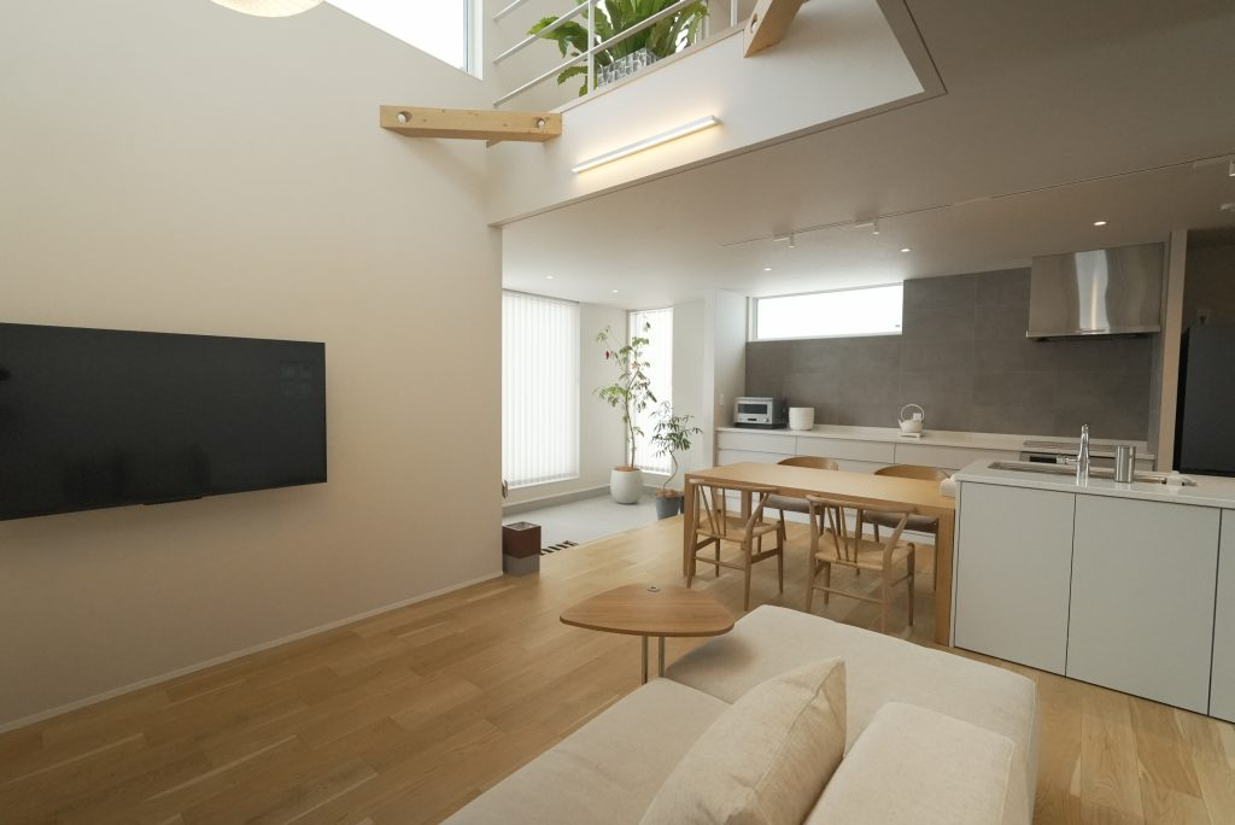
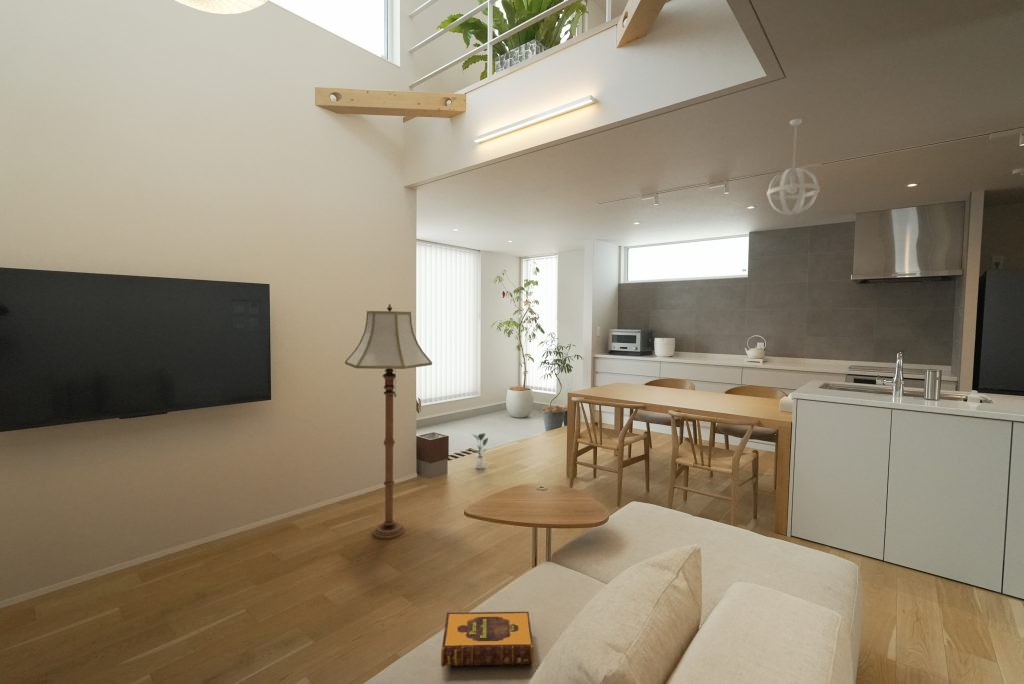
+ potted plant (480, 449)
+ floor lamp (388, 419)
+ pendant light (793, 168)
+ hardback book (487, 639)
